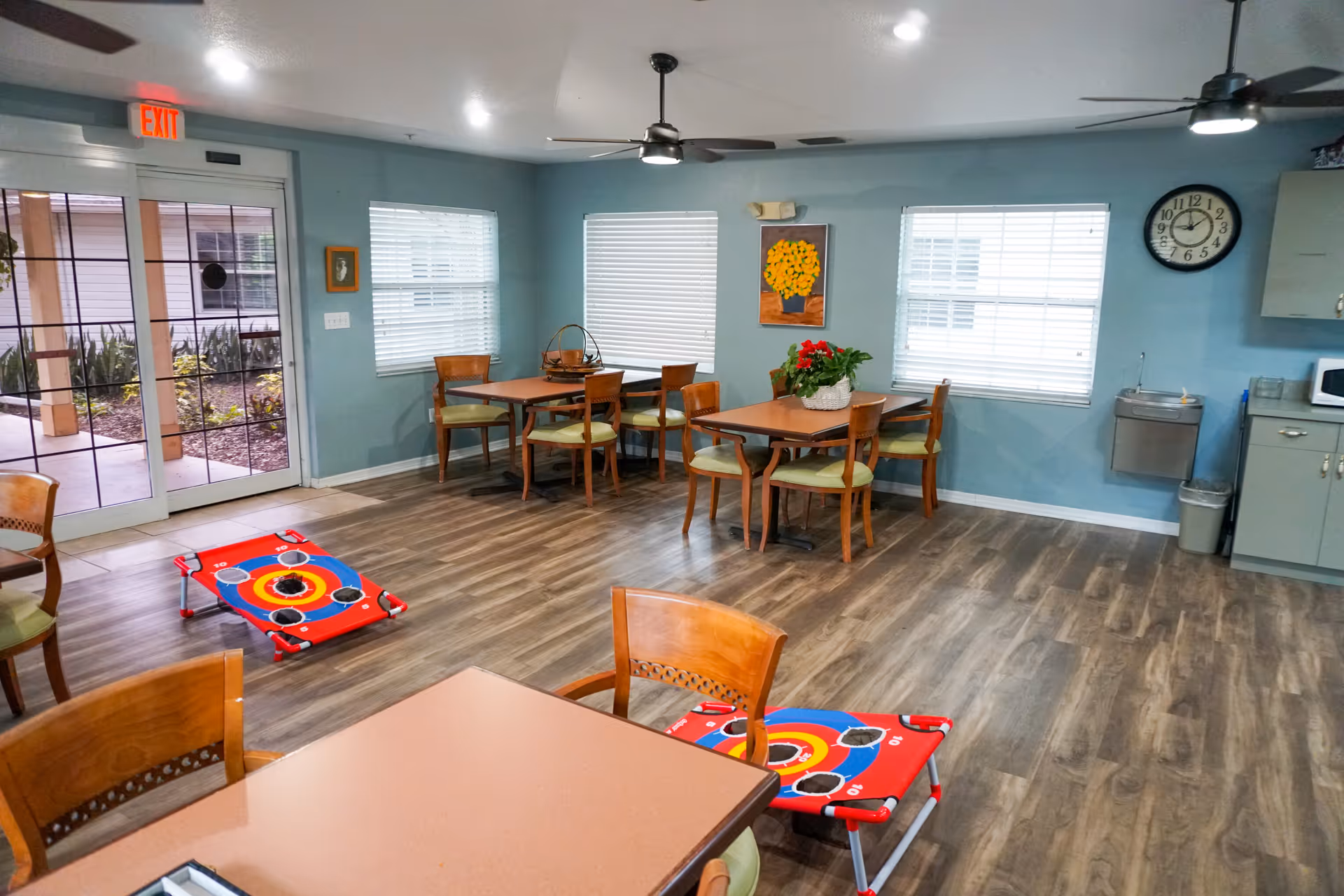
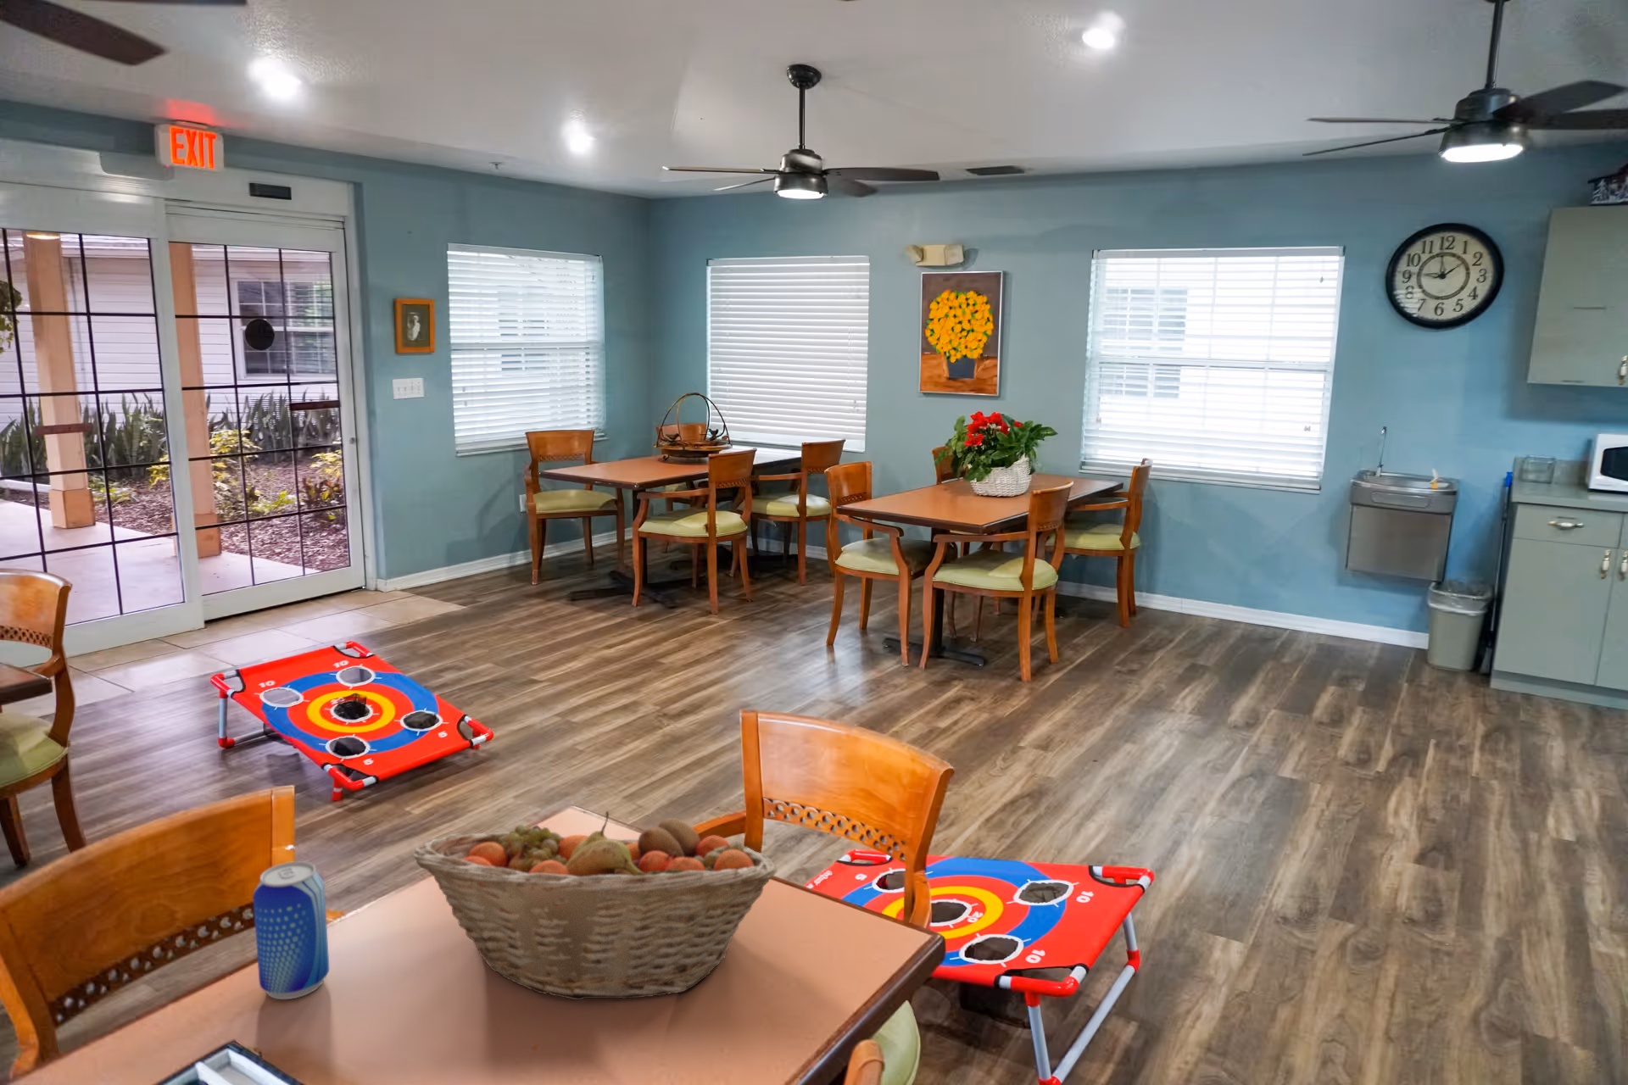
+ beer can (292, 929)
+ fruit basket (597, 883)
